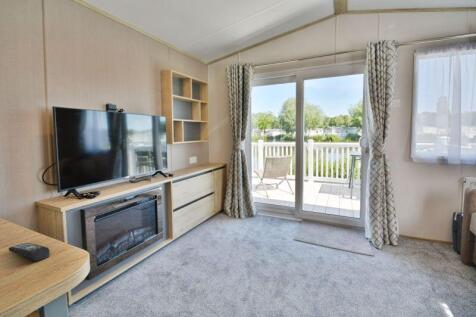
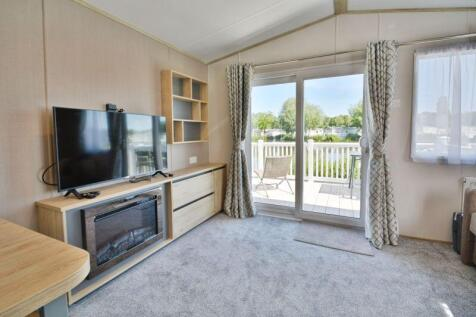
- remote control (29, 250)
